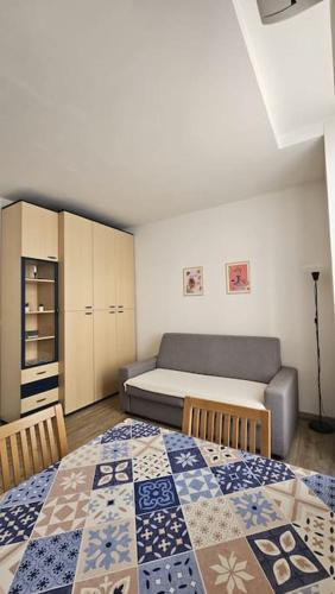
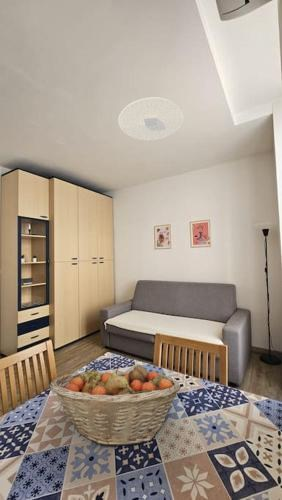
+ ceiling light (150, 119)
+ fruit basket (115, 393)
